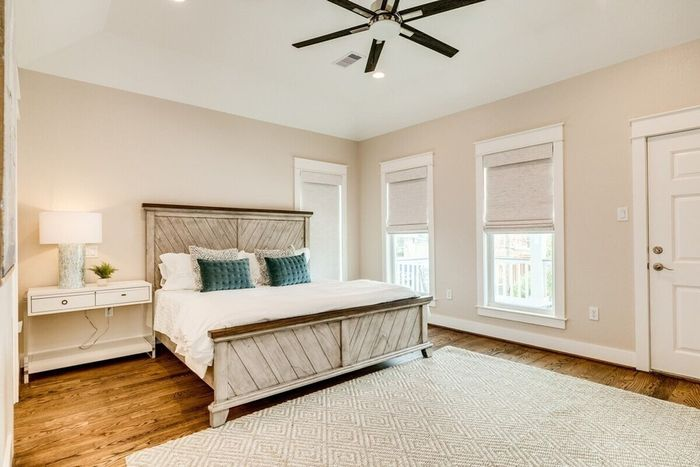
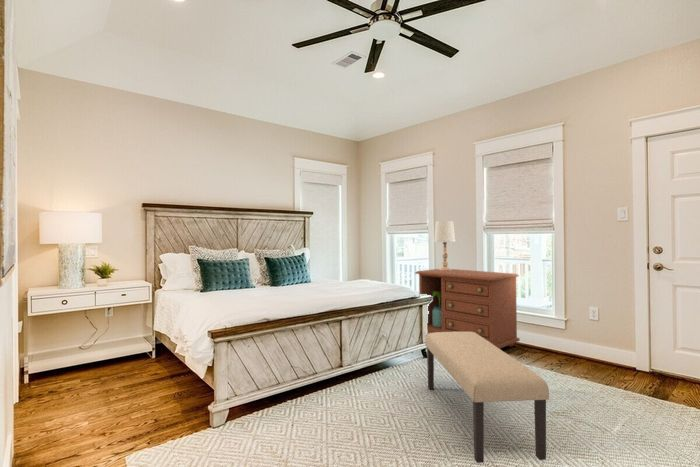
+ bench (475, 382)
+ table lamp (444, 245)
+ dresser (464, 306)
